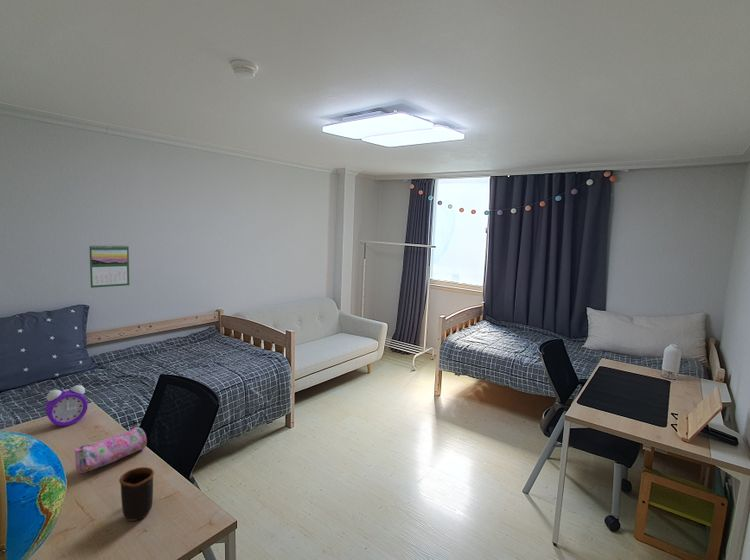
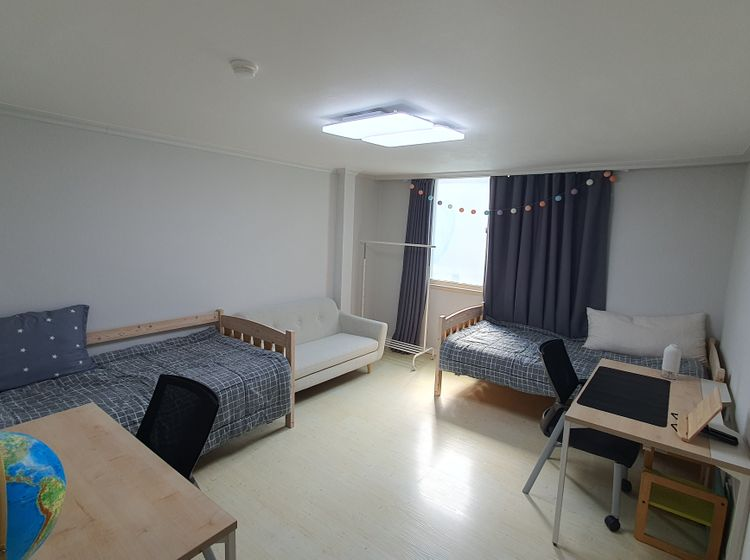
- pencil case (111, 448)
- calendar (110, 265)
- mug (138, 491)
- alarm clock (66, 405)
